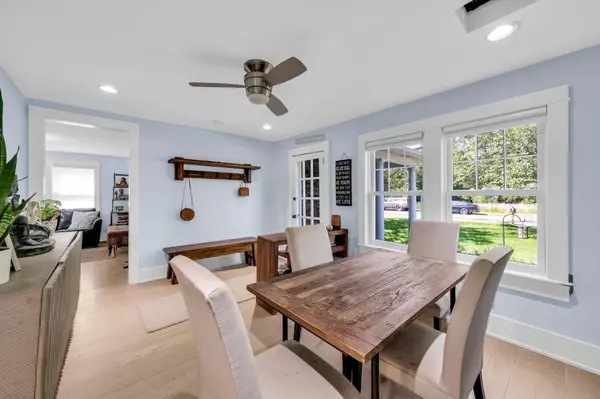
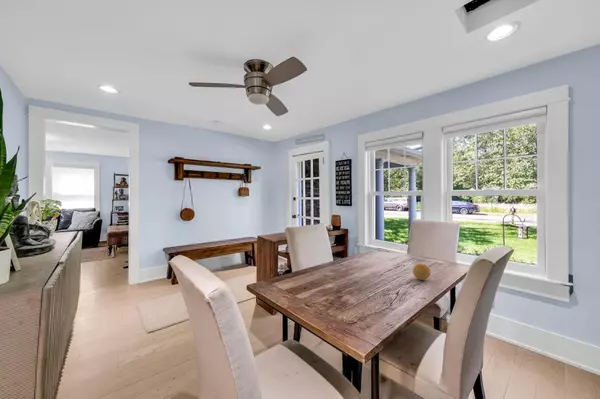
+ fruit (421, 271)
